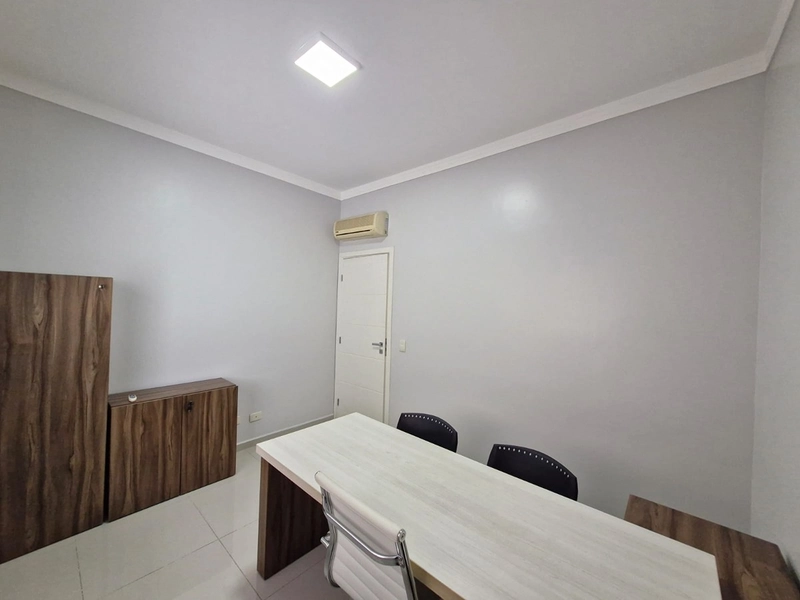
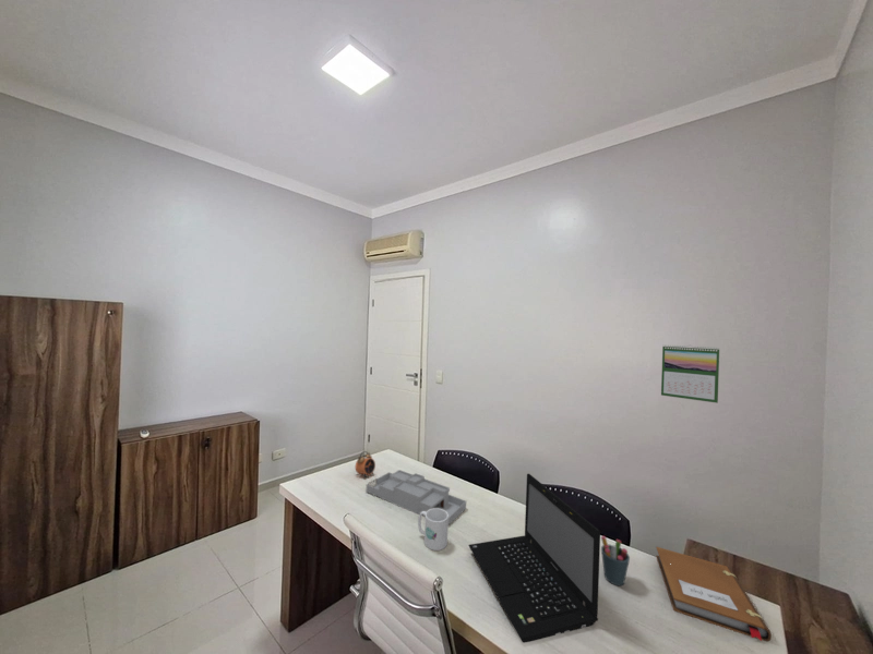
+ pen holder (614, 558)
+ laptop (525, 542)
+ notebook (705, 589)
+ desk organizer (414, 489)
+ mug (432, 526)
+ alarm clock (364, 463)
+ calendar (689, 372)
